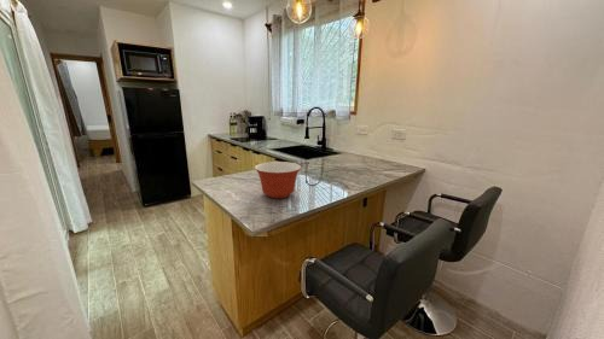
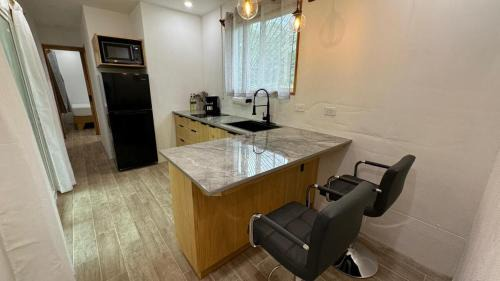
- mixing bowl (278, 180)
